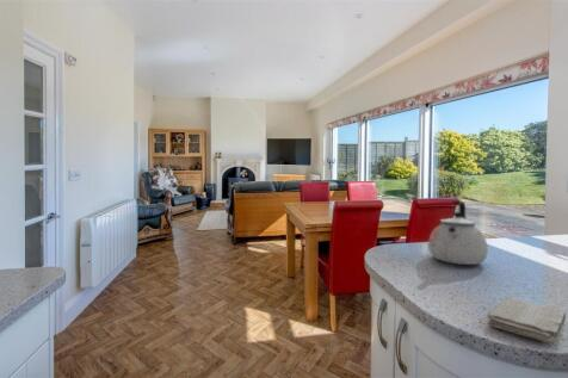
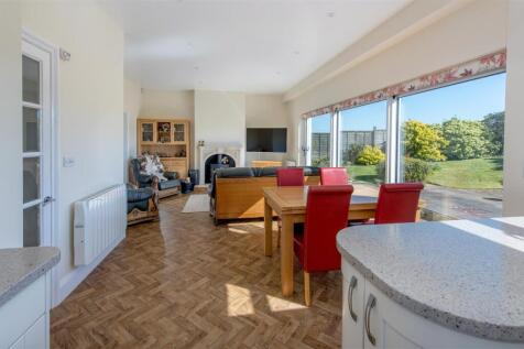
- washcloth (526, 316)
- kettle (457, 230)
